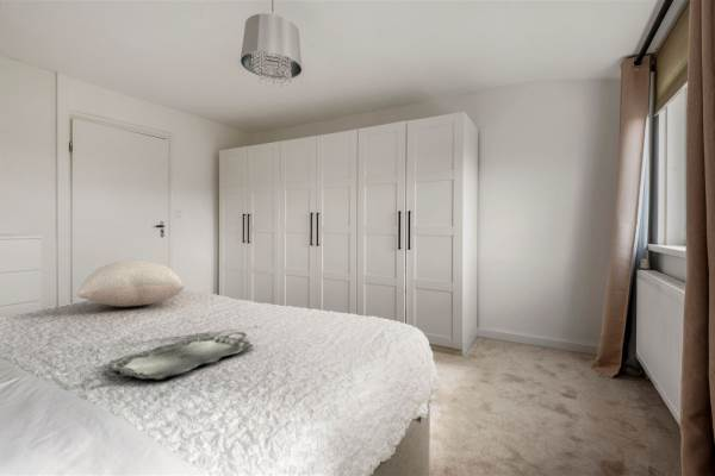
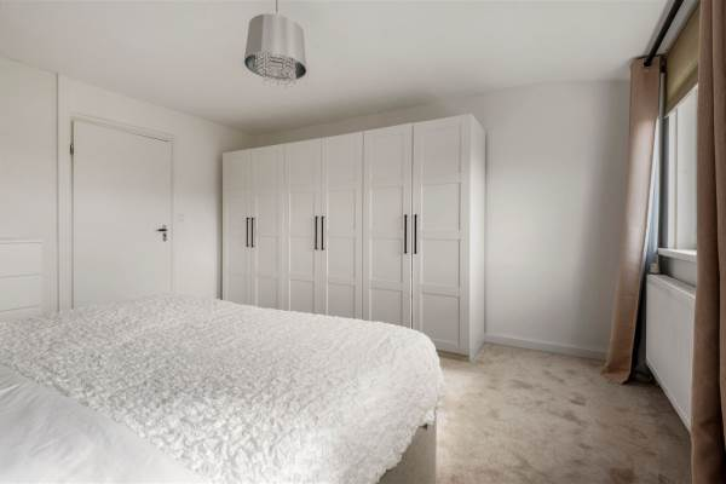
- serving tray (186, 353)
- pillow (135, 282)
